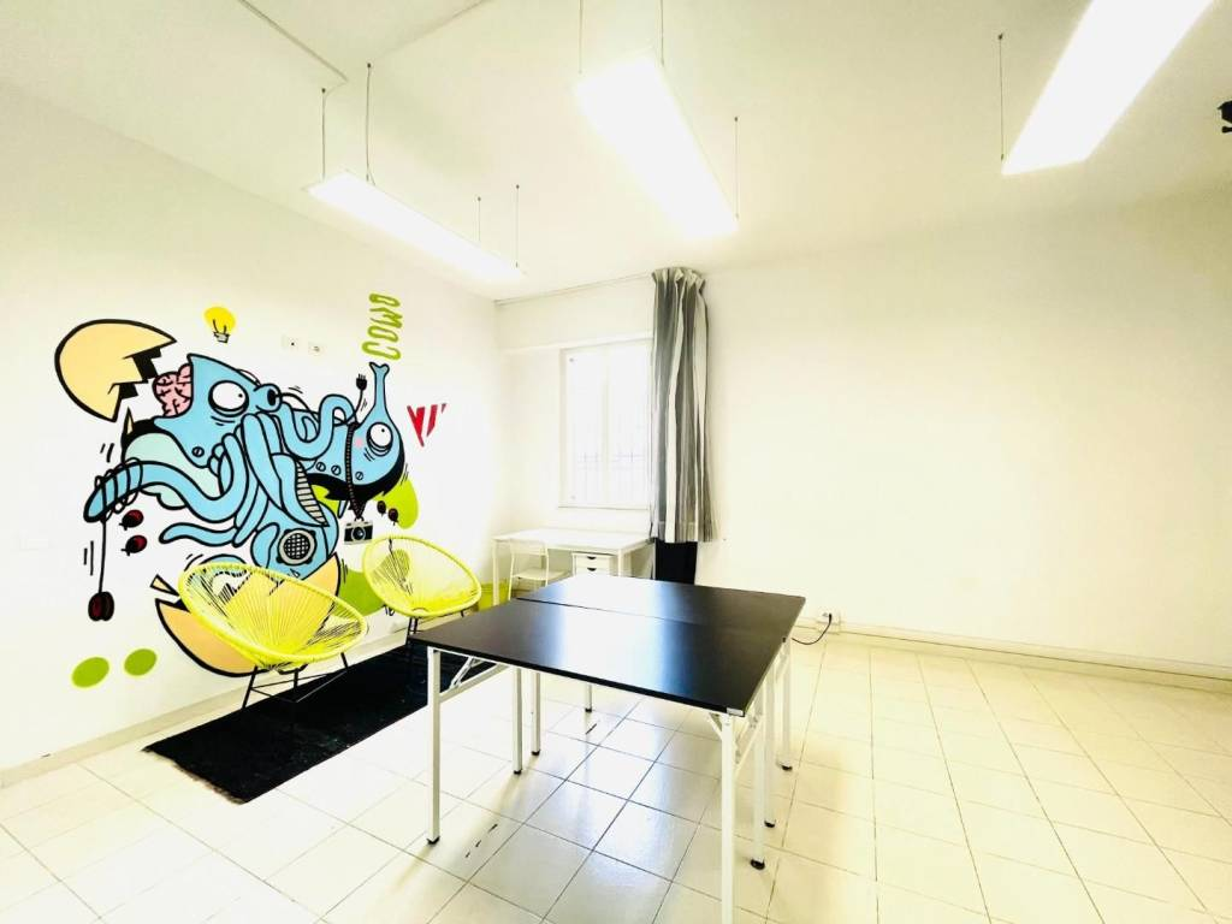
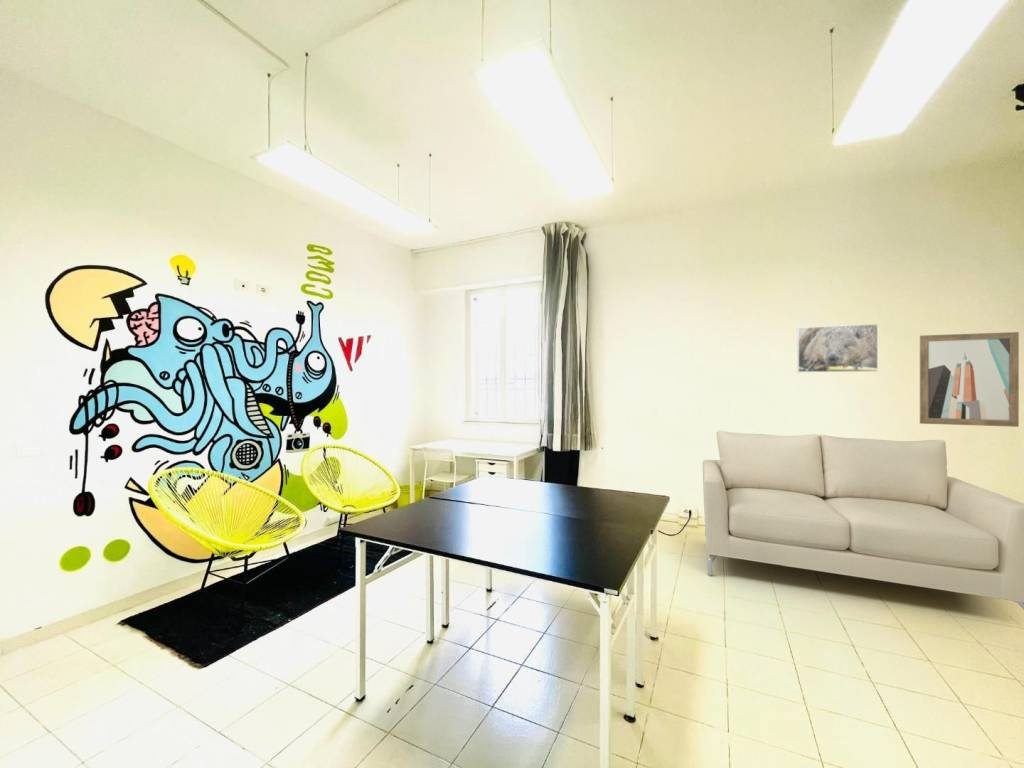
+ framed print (836, 349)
+ sofa (830, 505)
+ wall art (967, 379)
